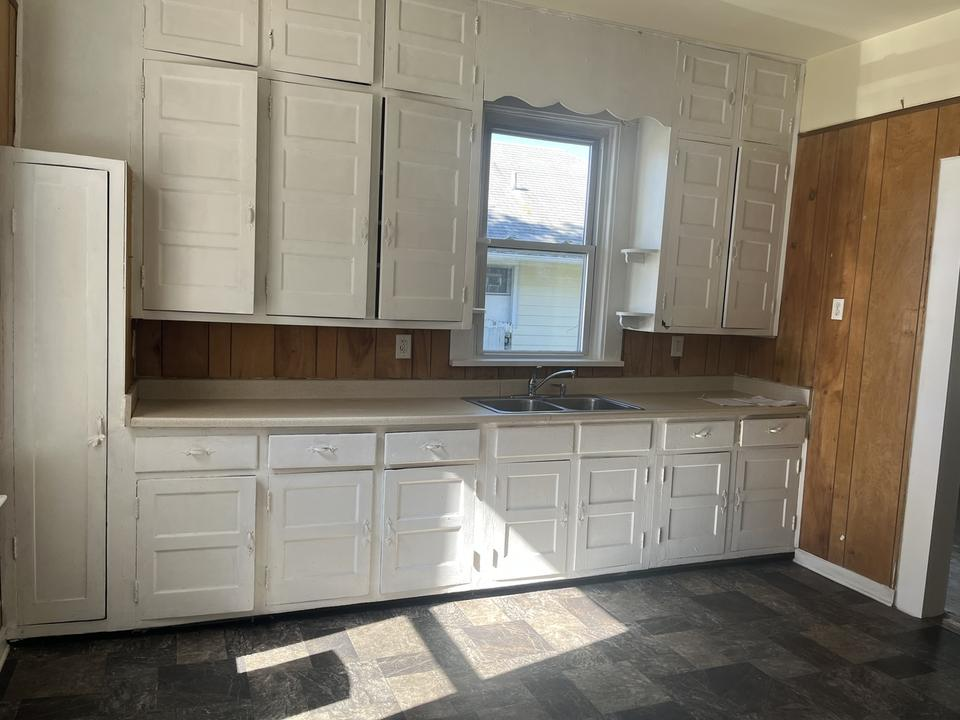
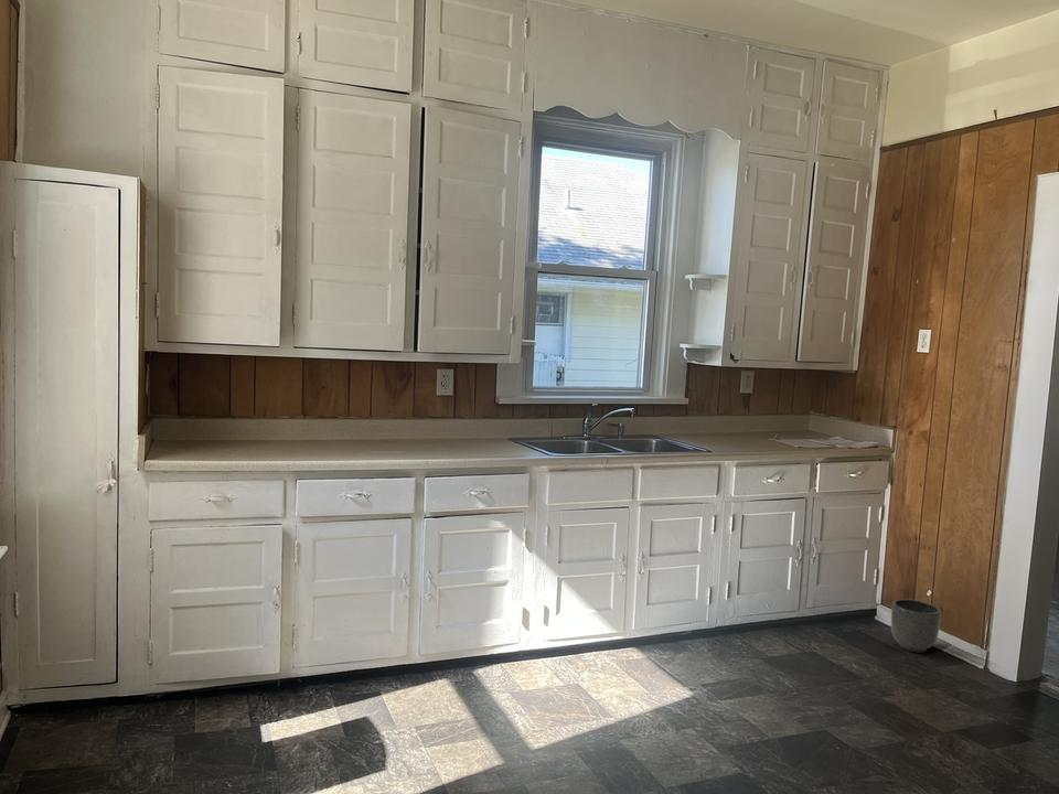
+ planter (914, 626)
